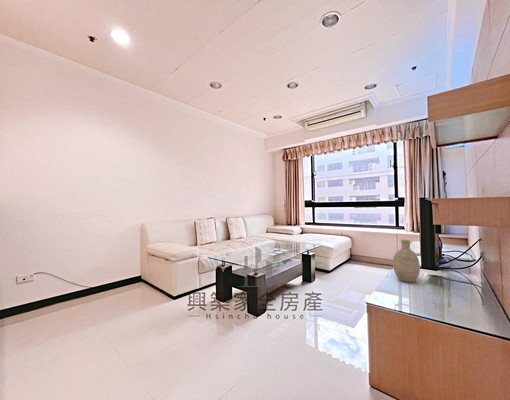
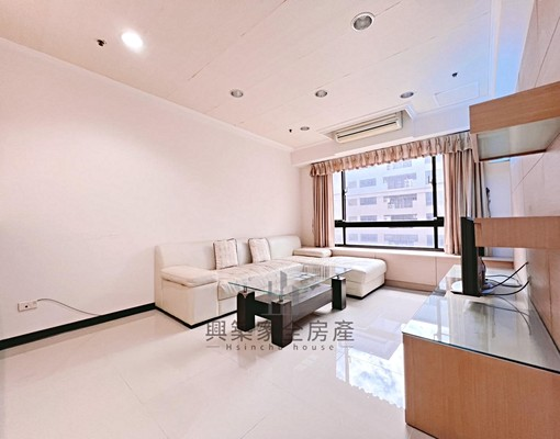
- decorative vase (405, 260)
